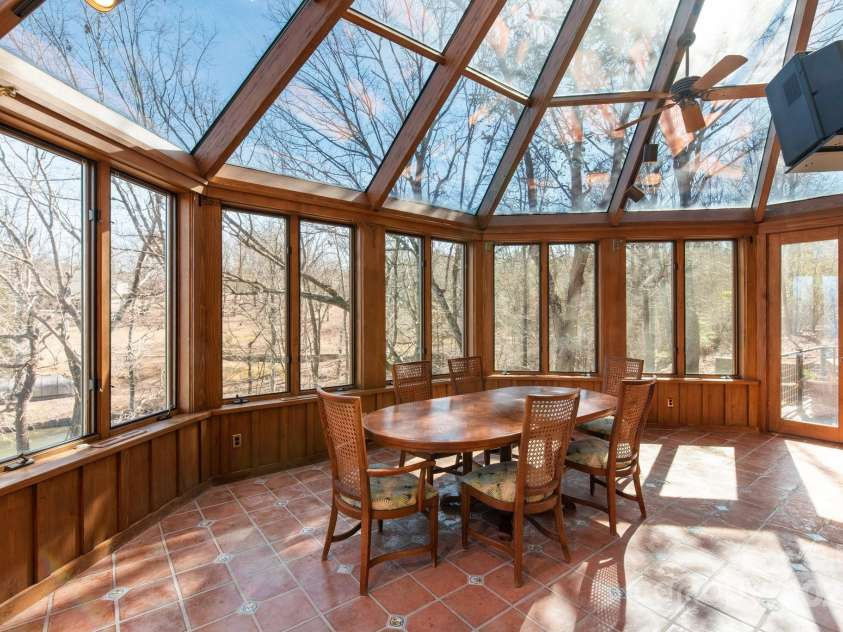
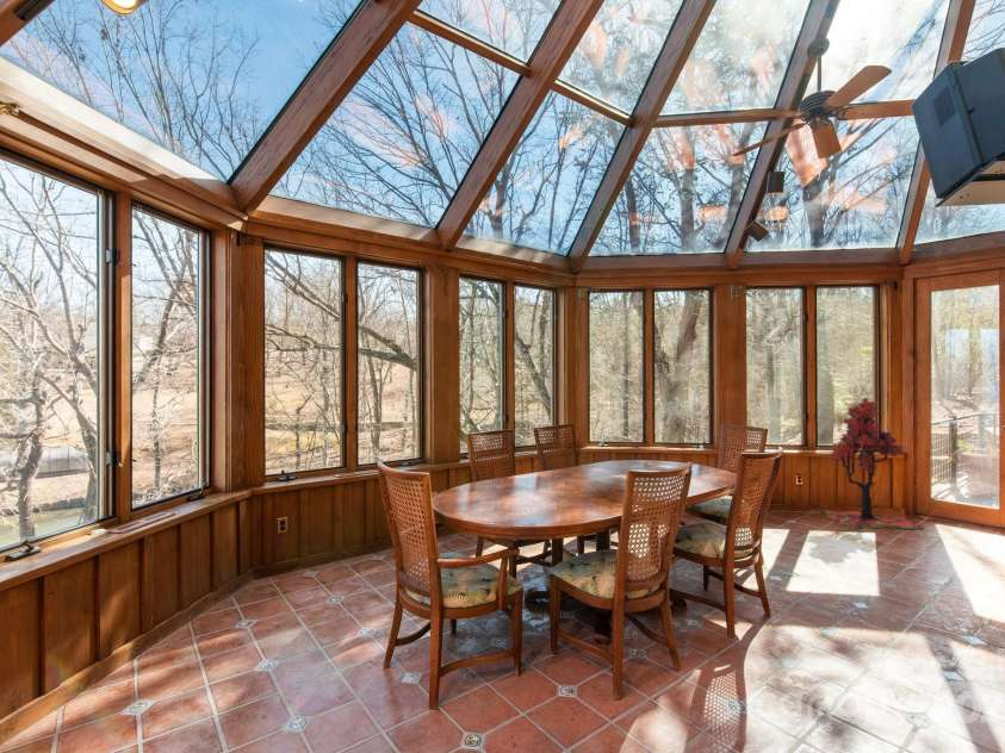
+ tree (867, 459)
